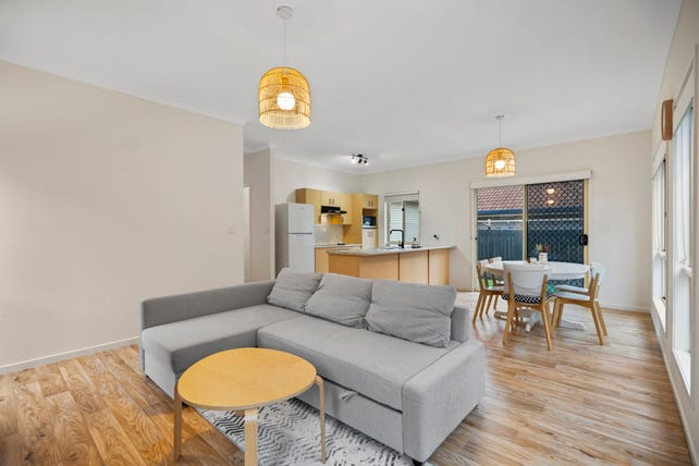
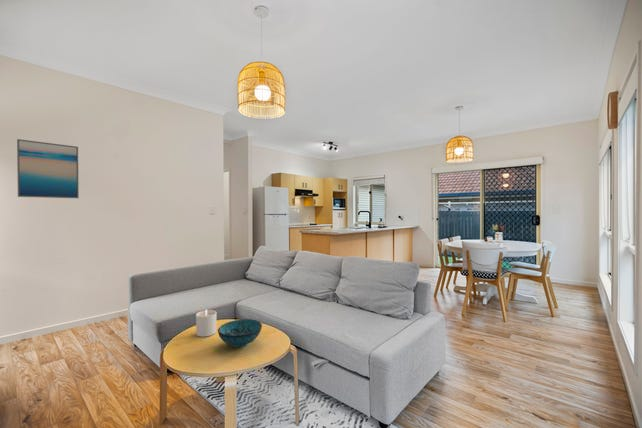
+ wall art (49, 170)
+ candle (206, 321)
+ decorative bowl (240, 335)
